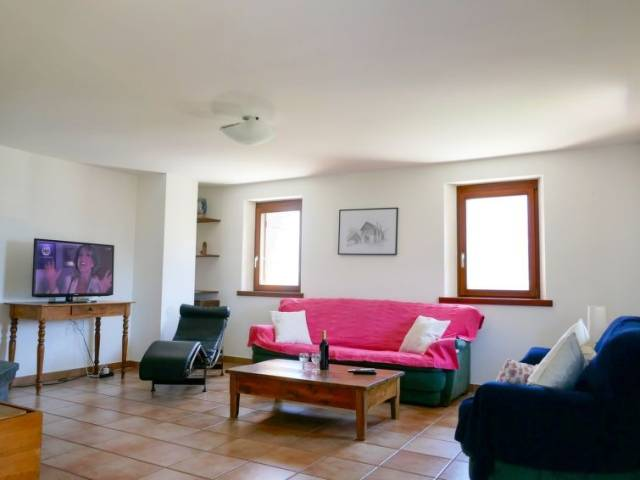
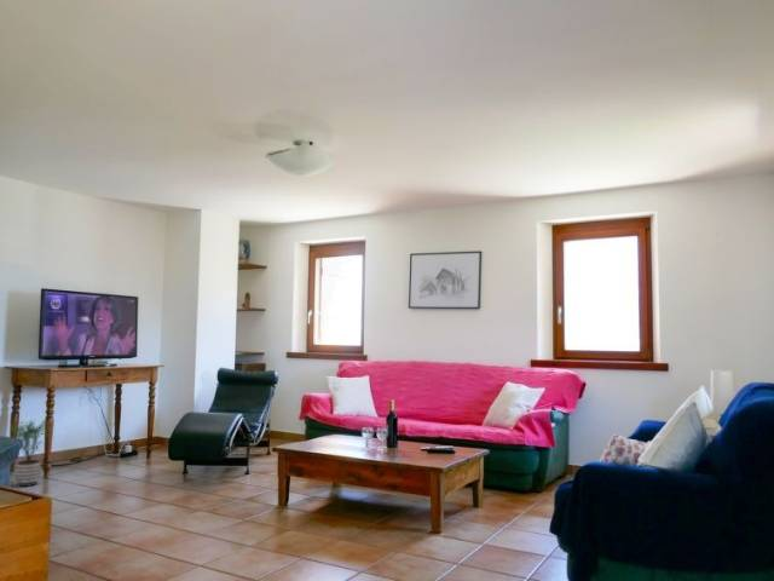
+ potted plant (28, 451)
